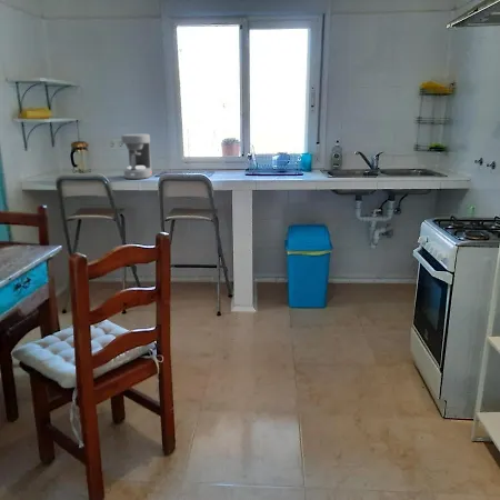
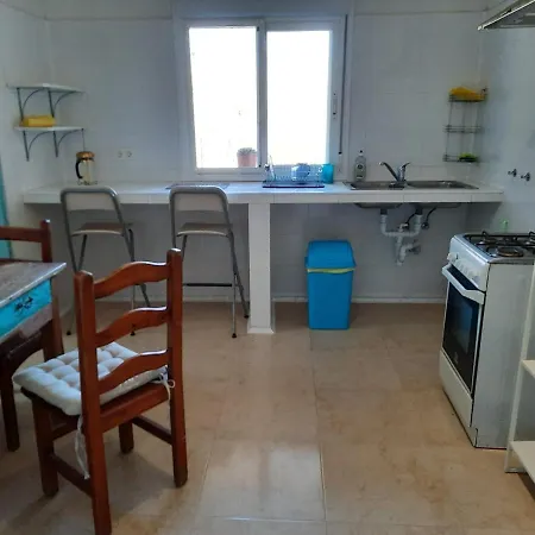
- coffee maker (137, 156)
